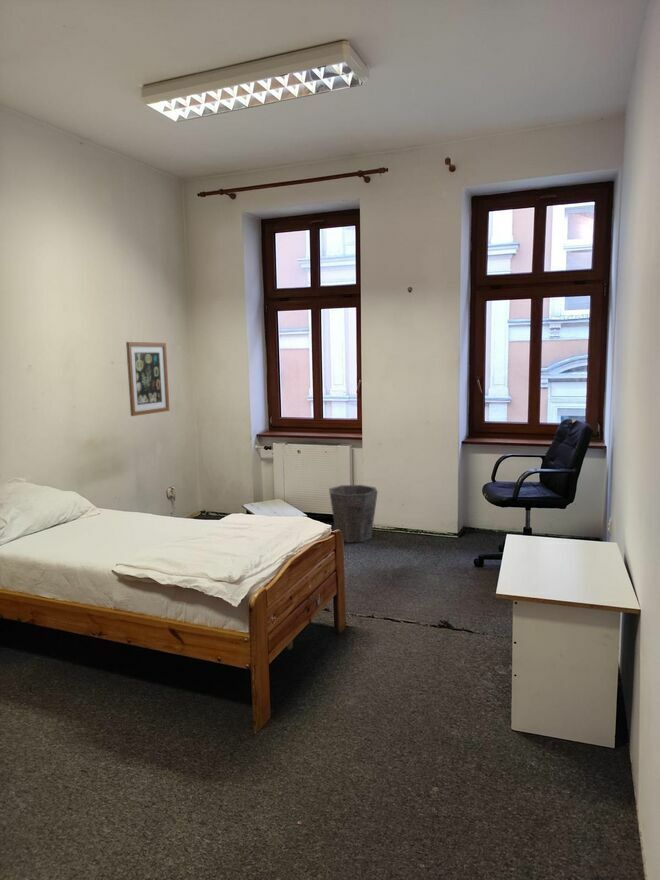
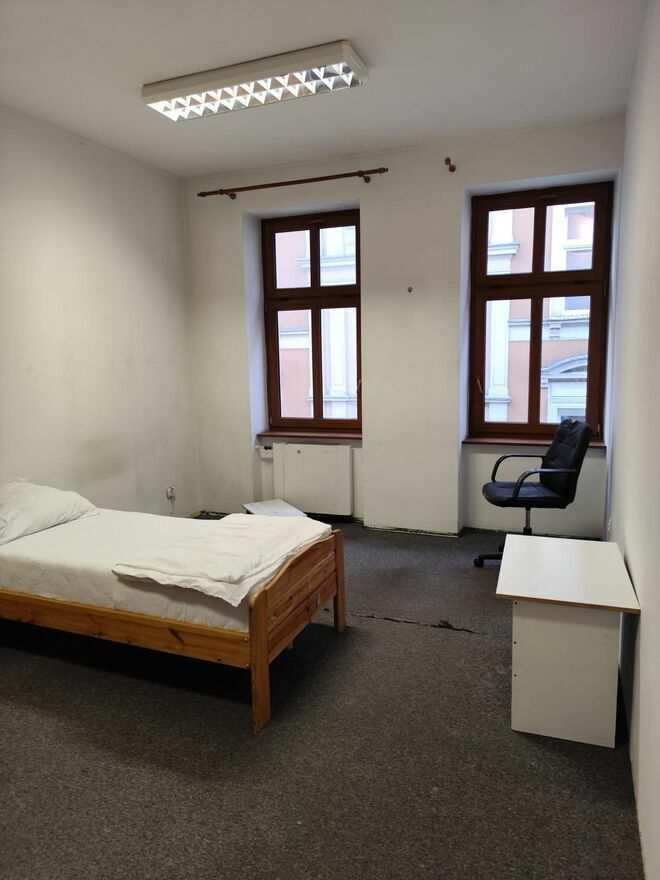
- waste bin (353, 513)
- wall art (148, 378)
